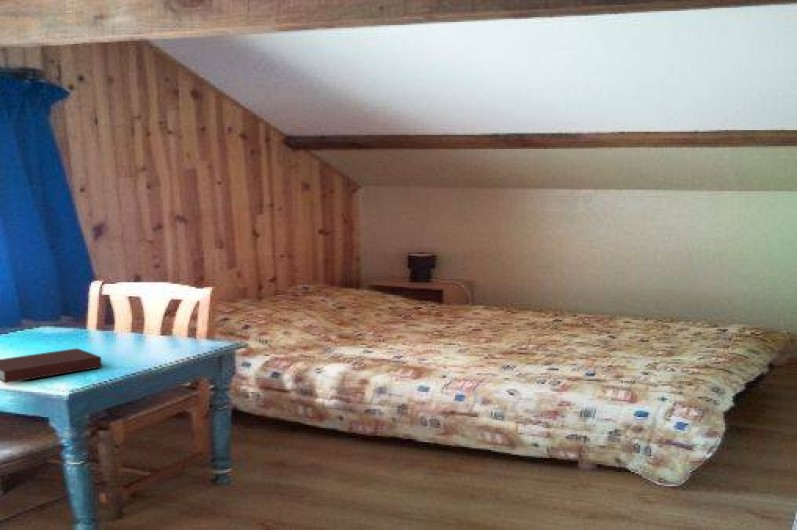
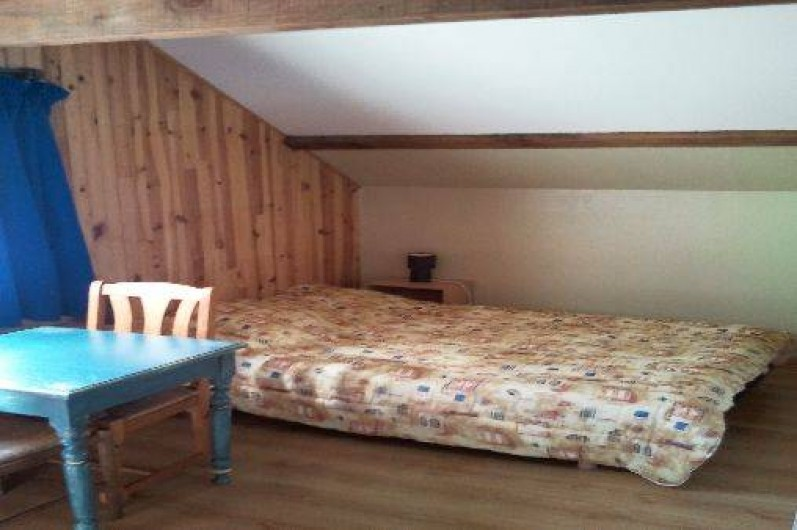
- notebook (44, 364)
